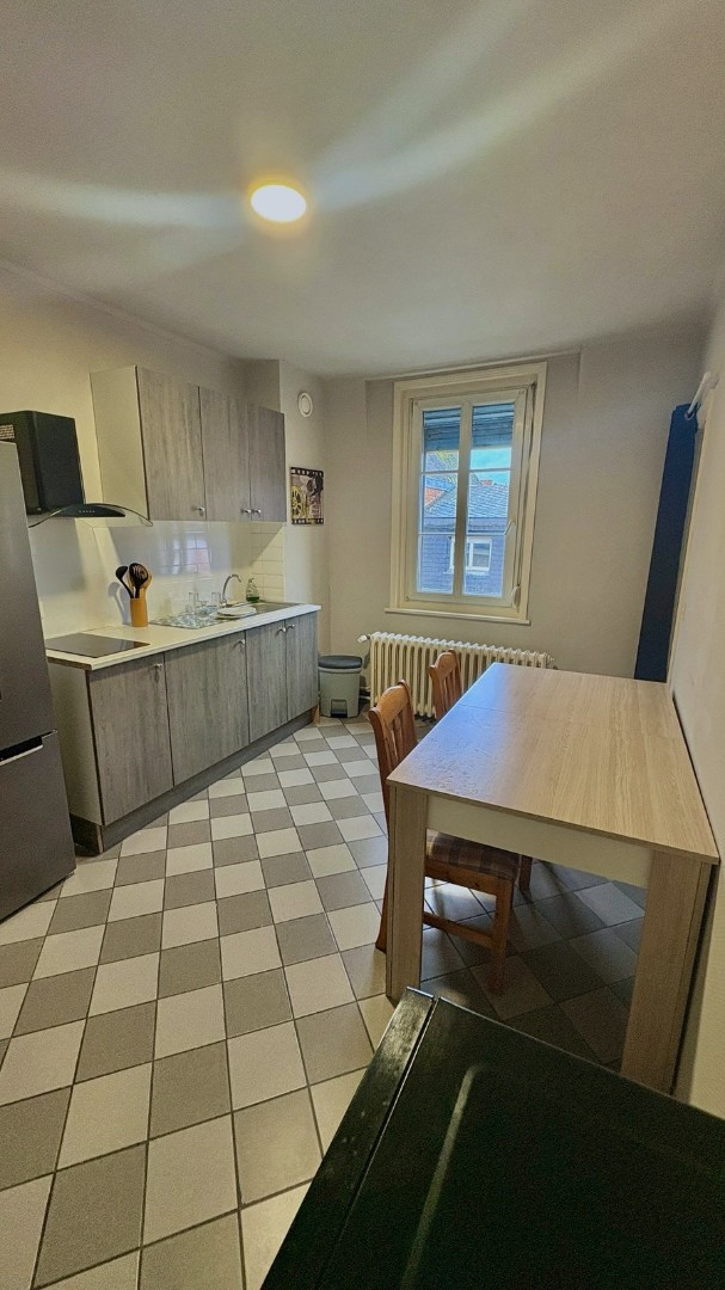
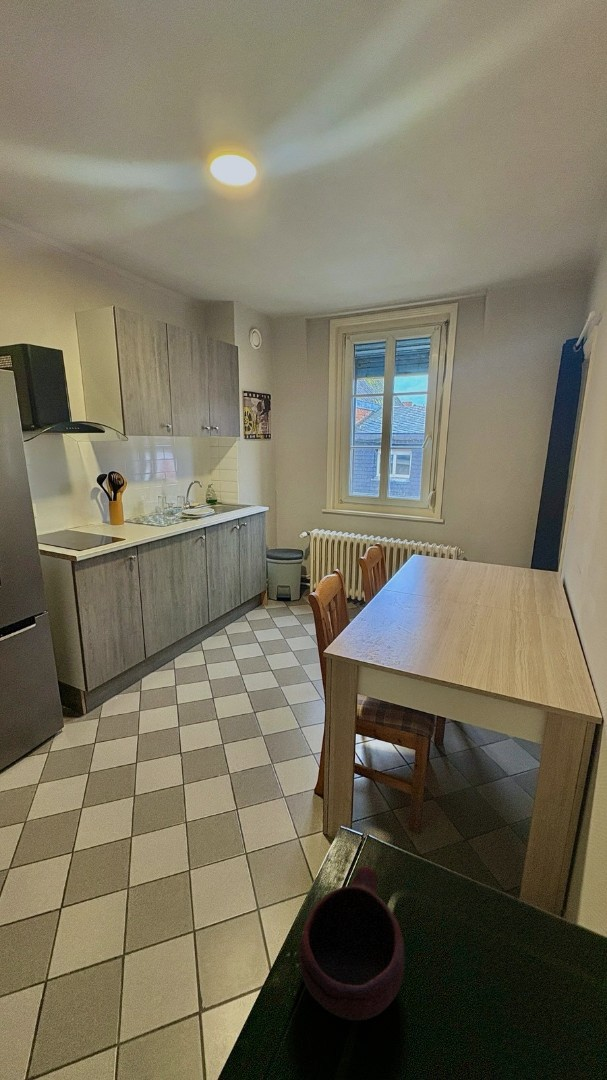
+ bowl (347, 939)
